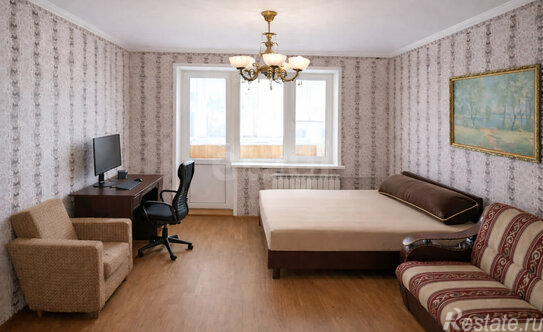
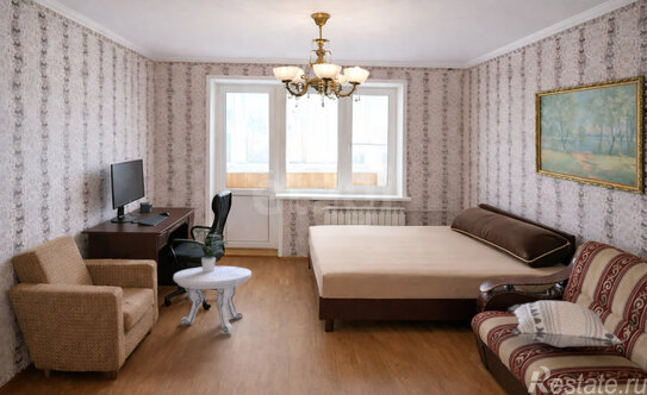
+ potted plant (209, 249)
+ side table (216, 301)
+ decorative pillow (558, 322)
